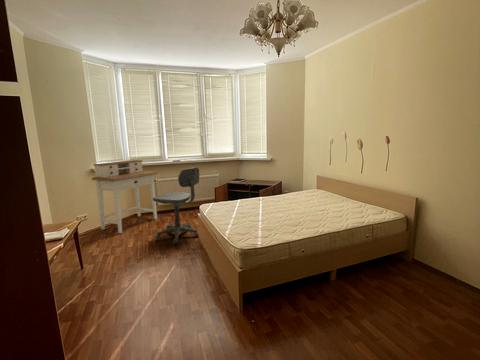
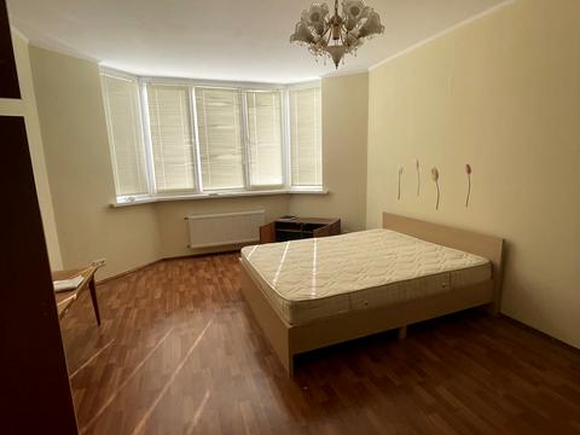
- desk (128, 188)
- office chair (177, 202)
